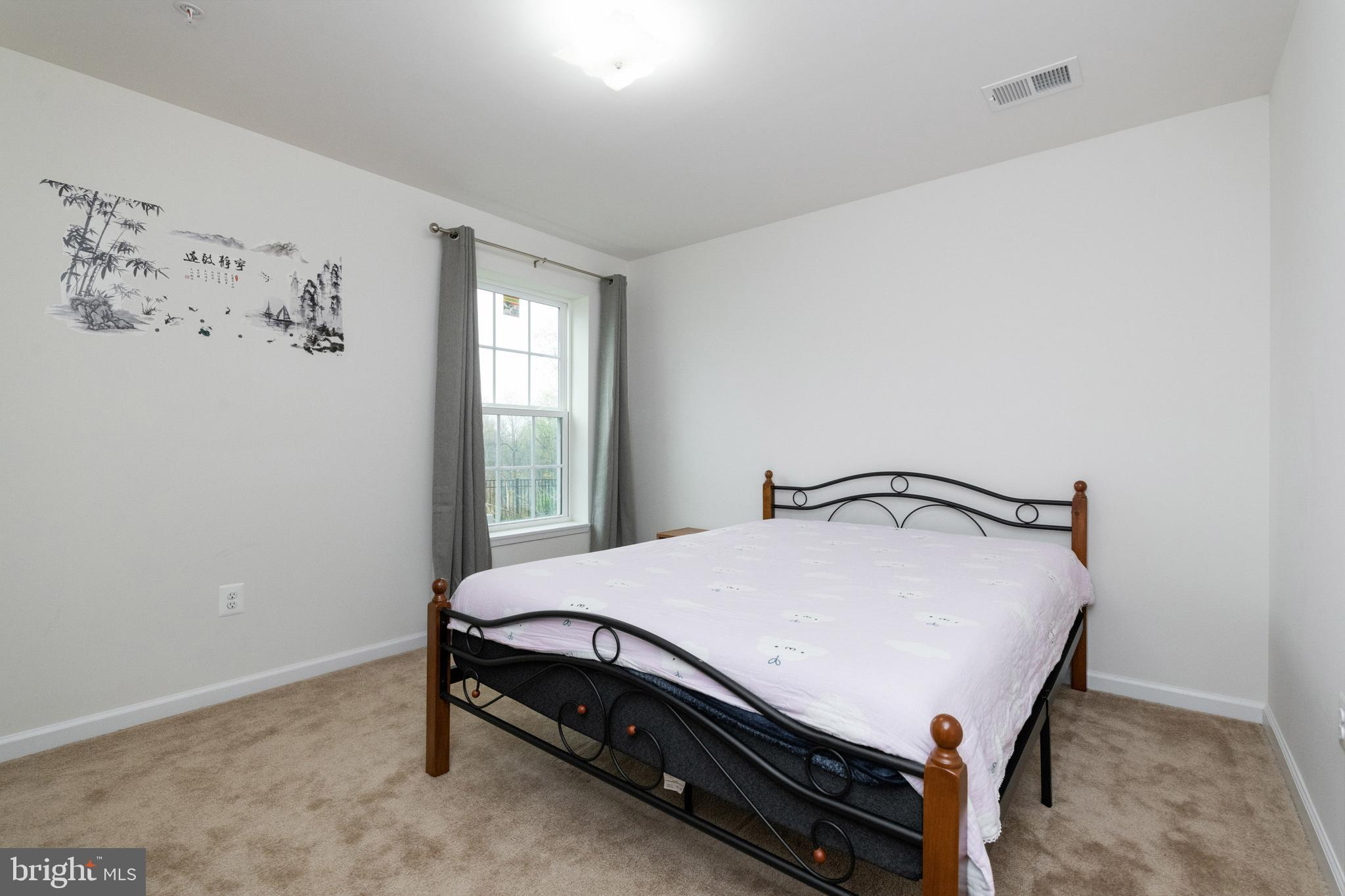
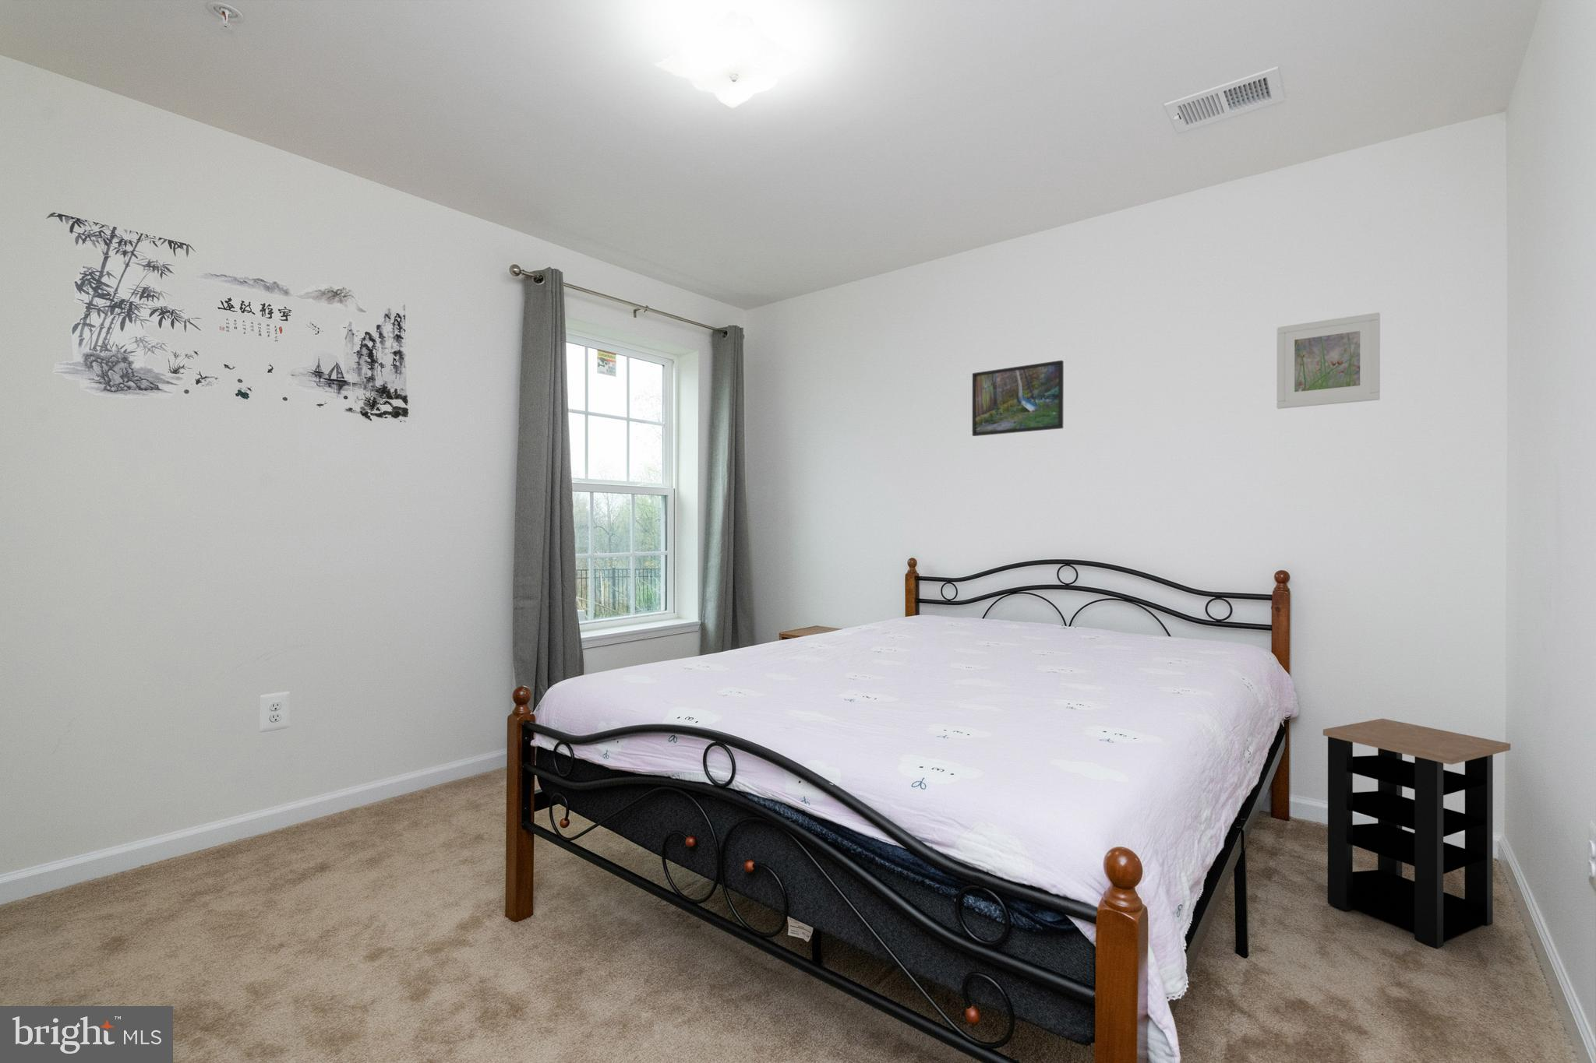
+ side table (1410, 825)
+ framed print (1327, 362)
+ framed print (1016, 400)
